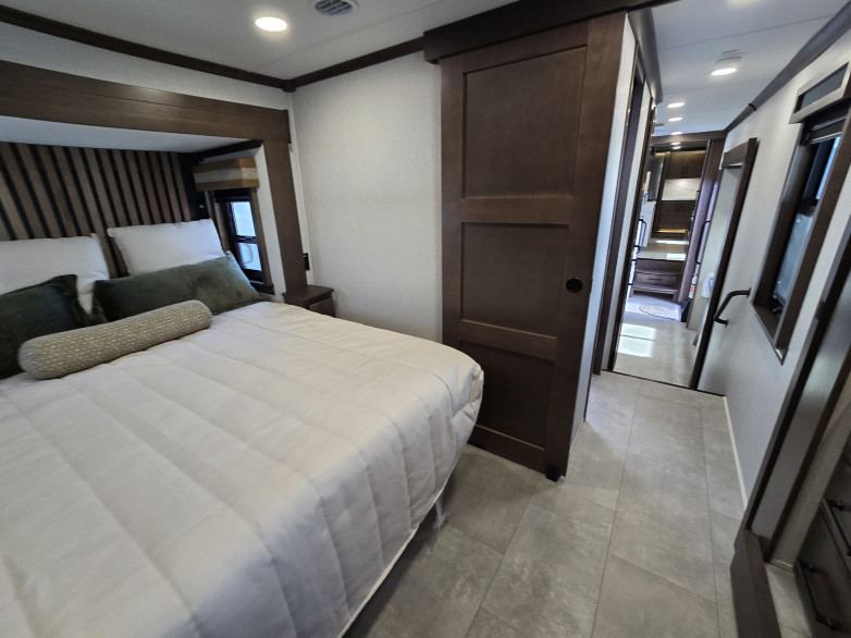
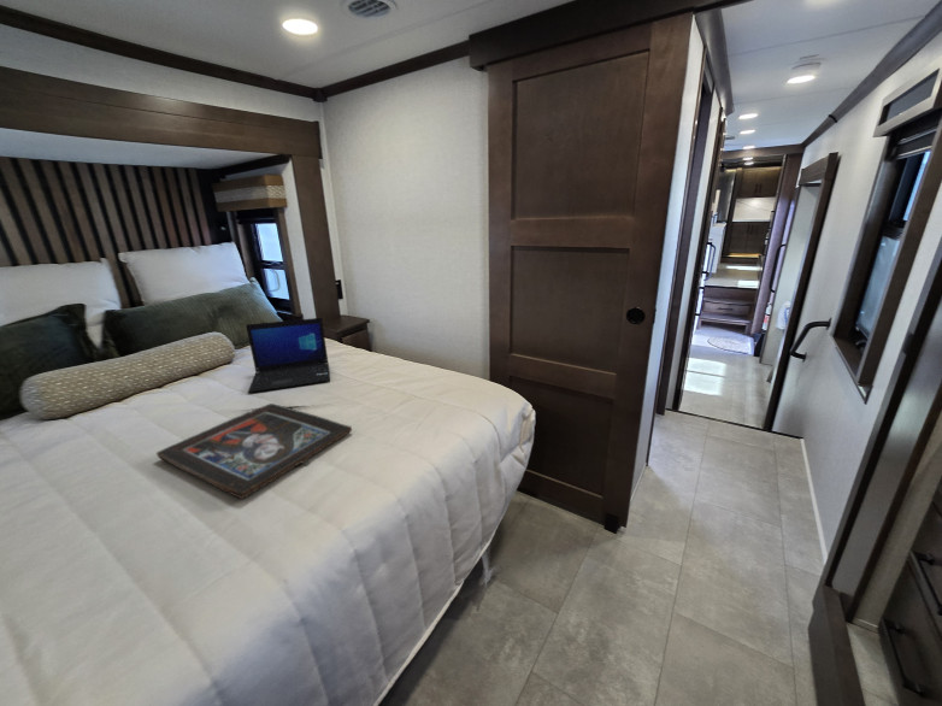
+ religious icon (260, 442)
+ laptop (287, 352)
